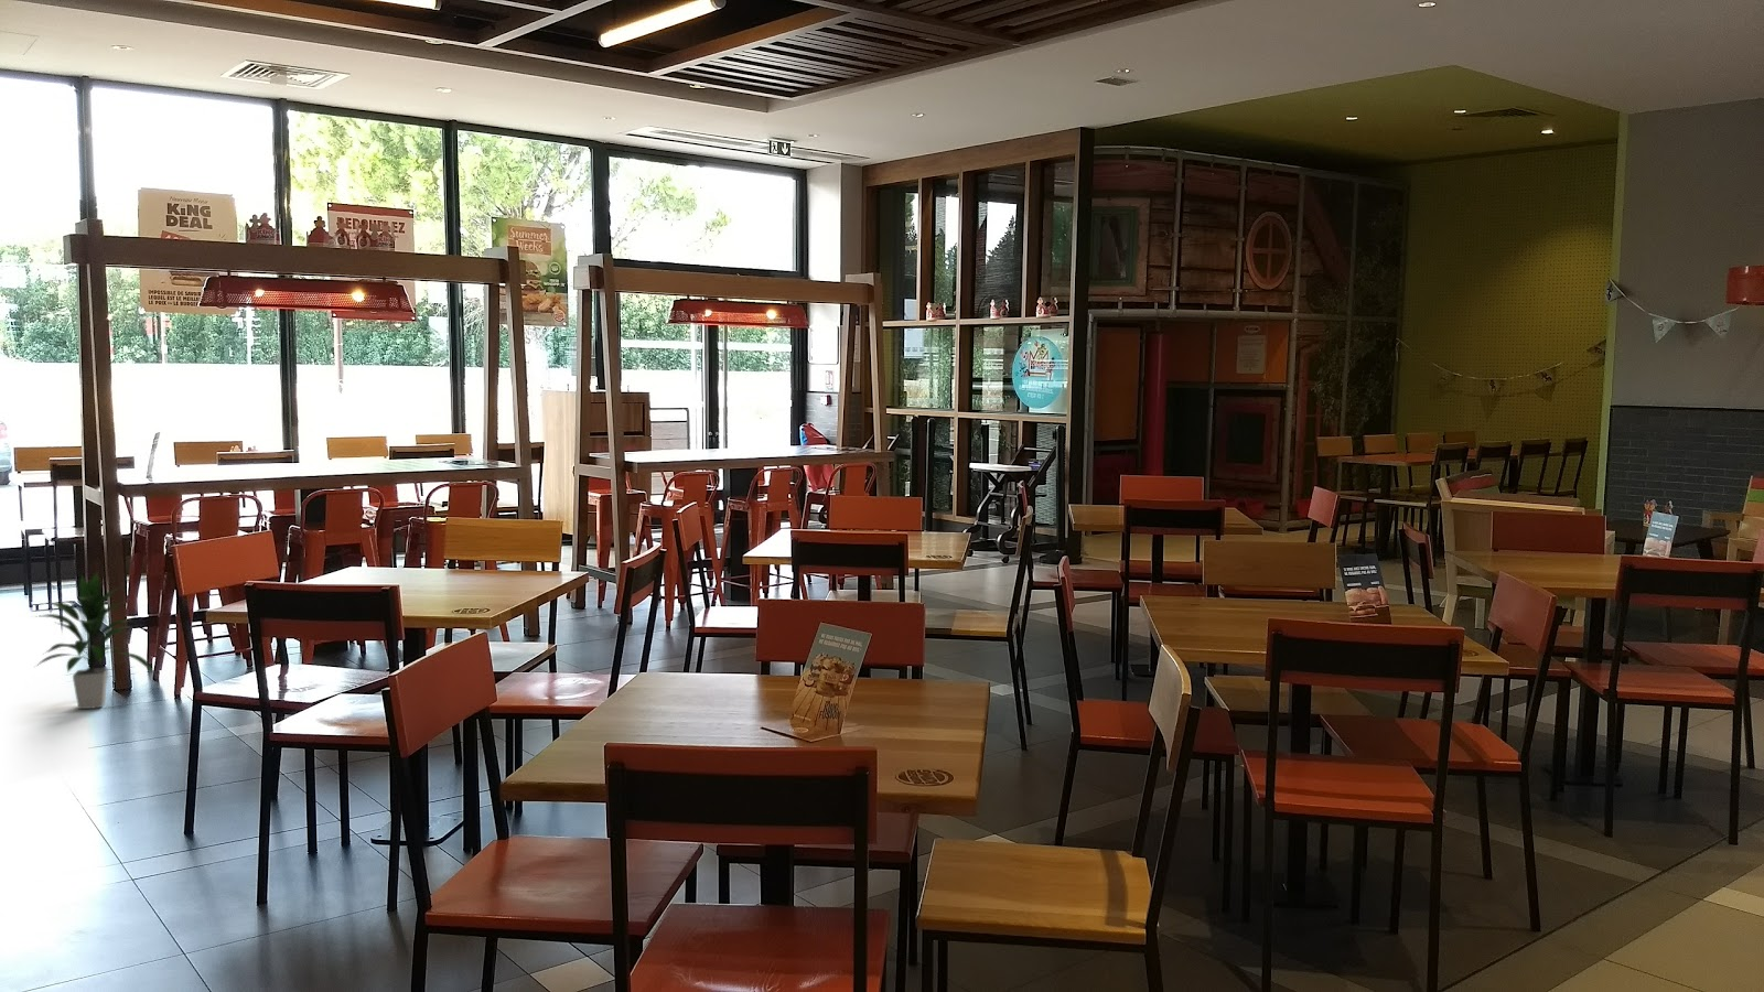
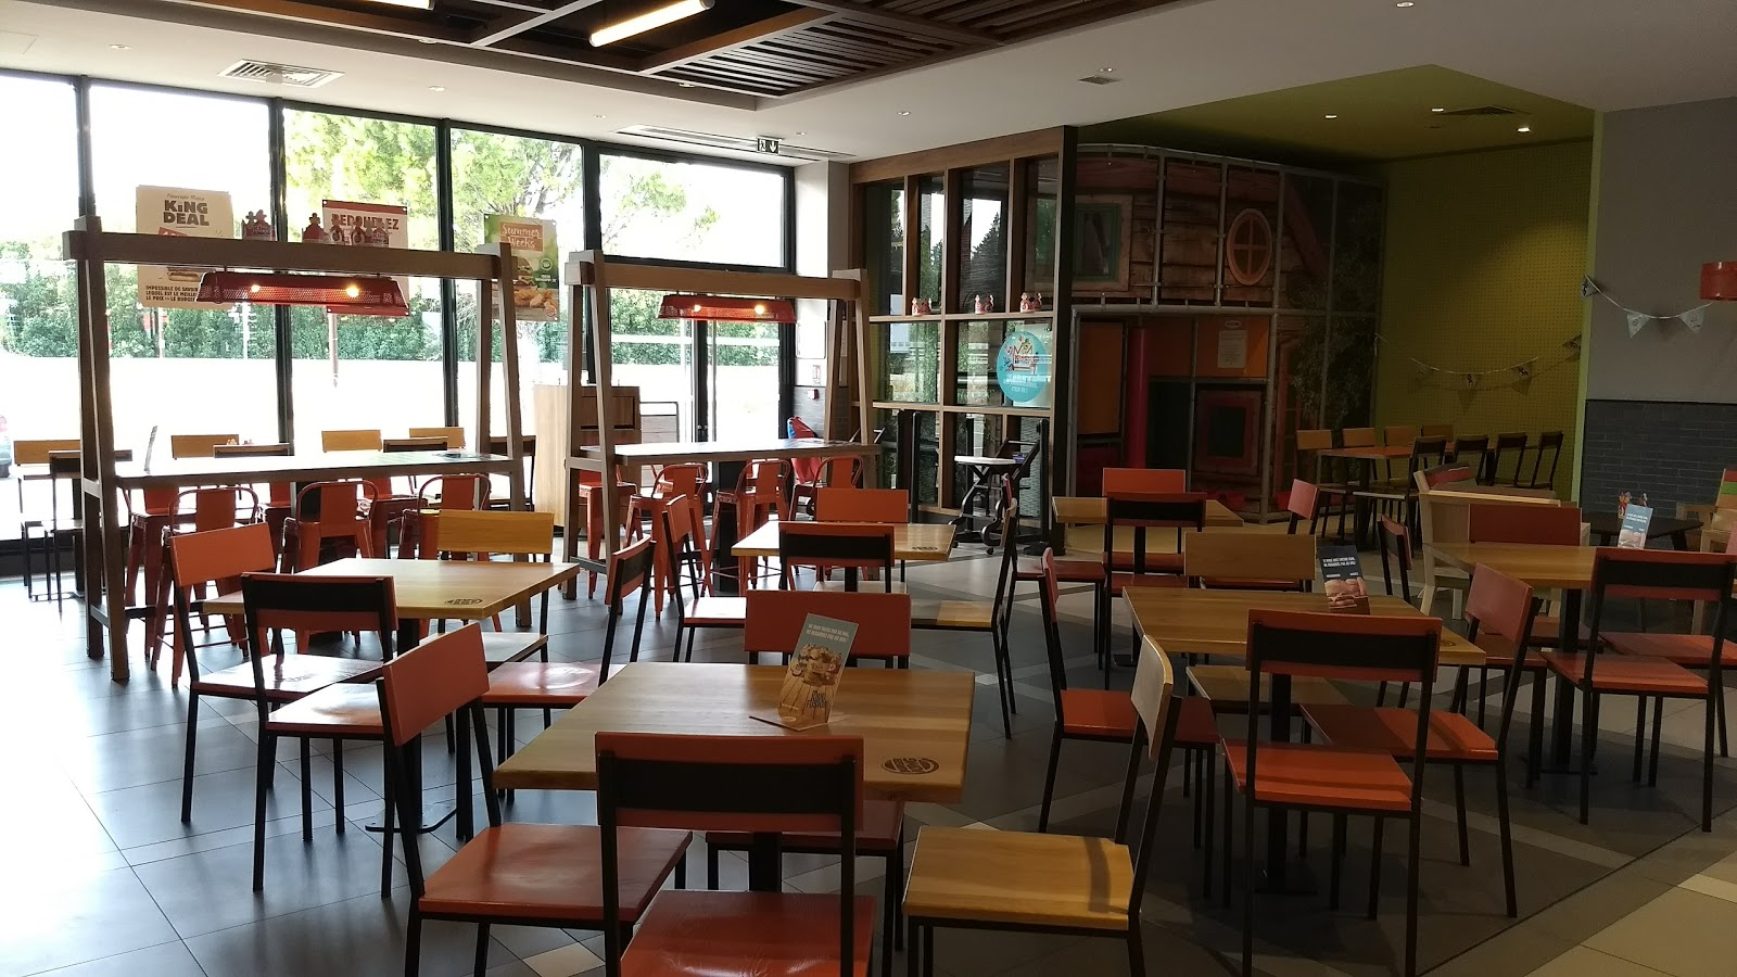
- indoor plant (92, 642)
